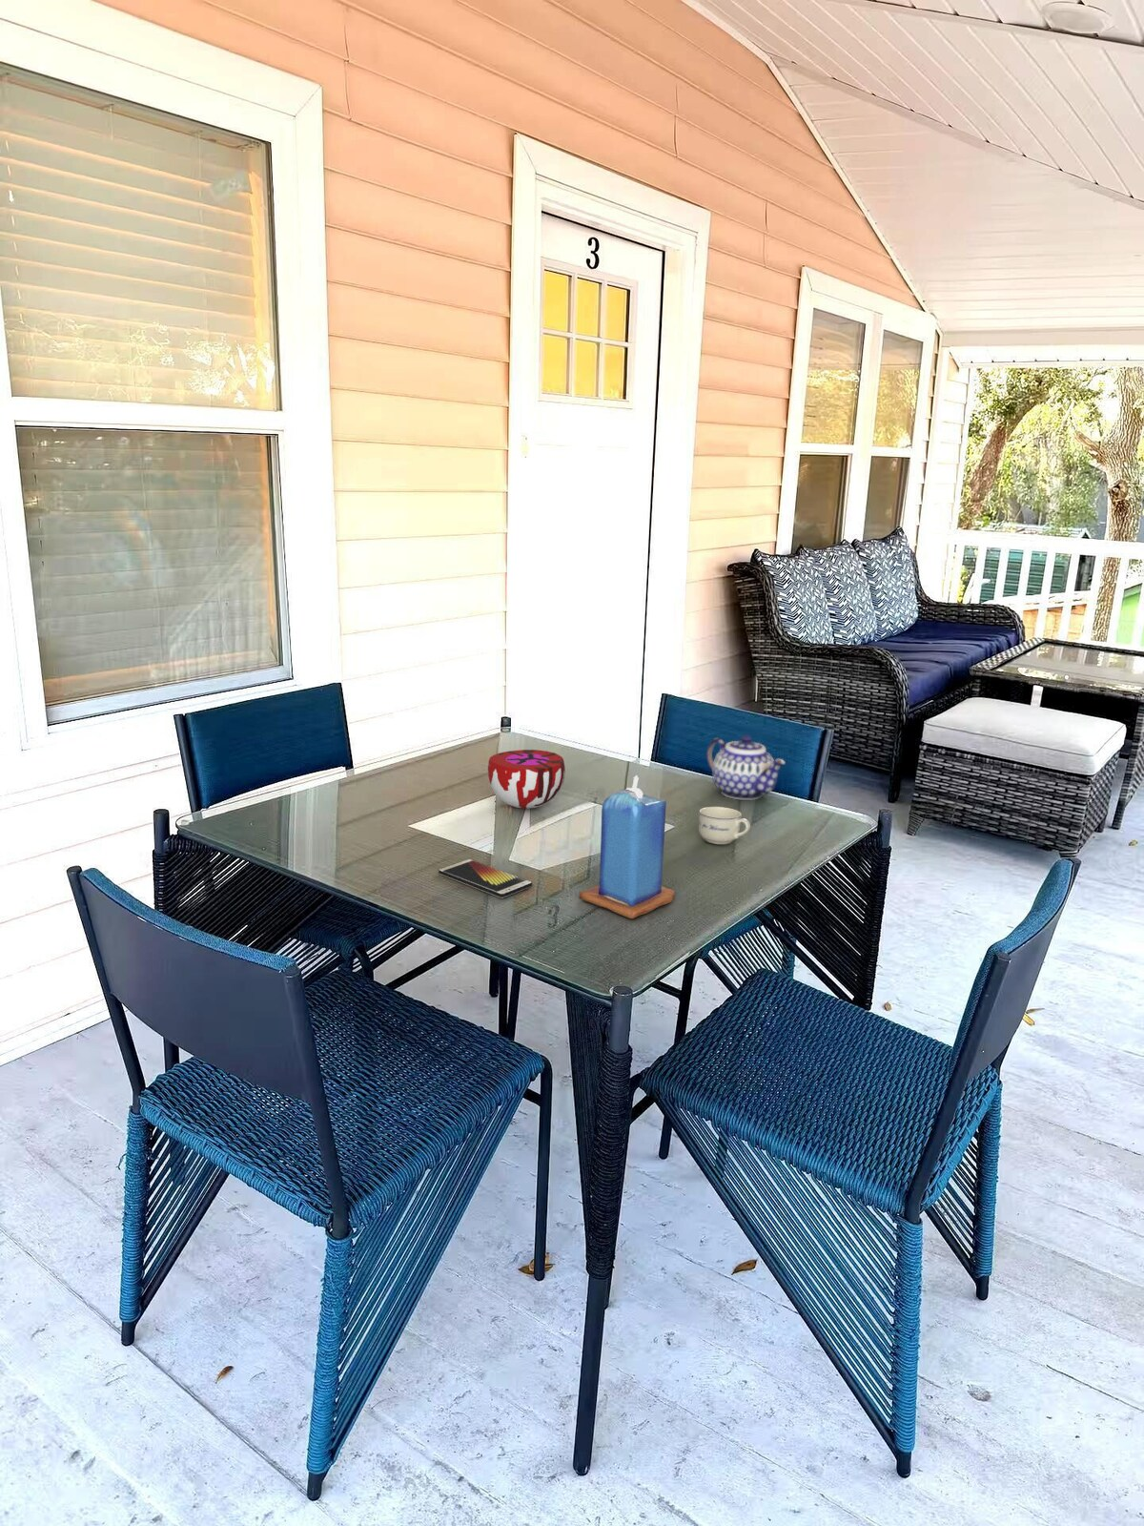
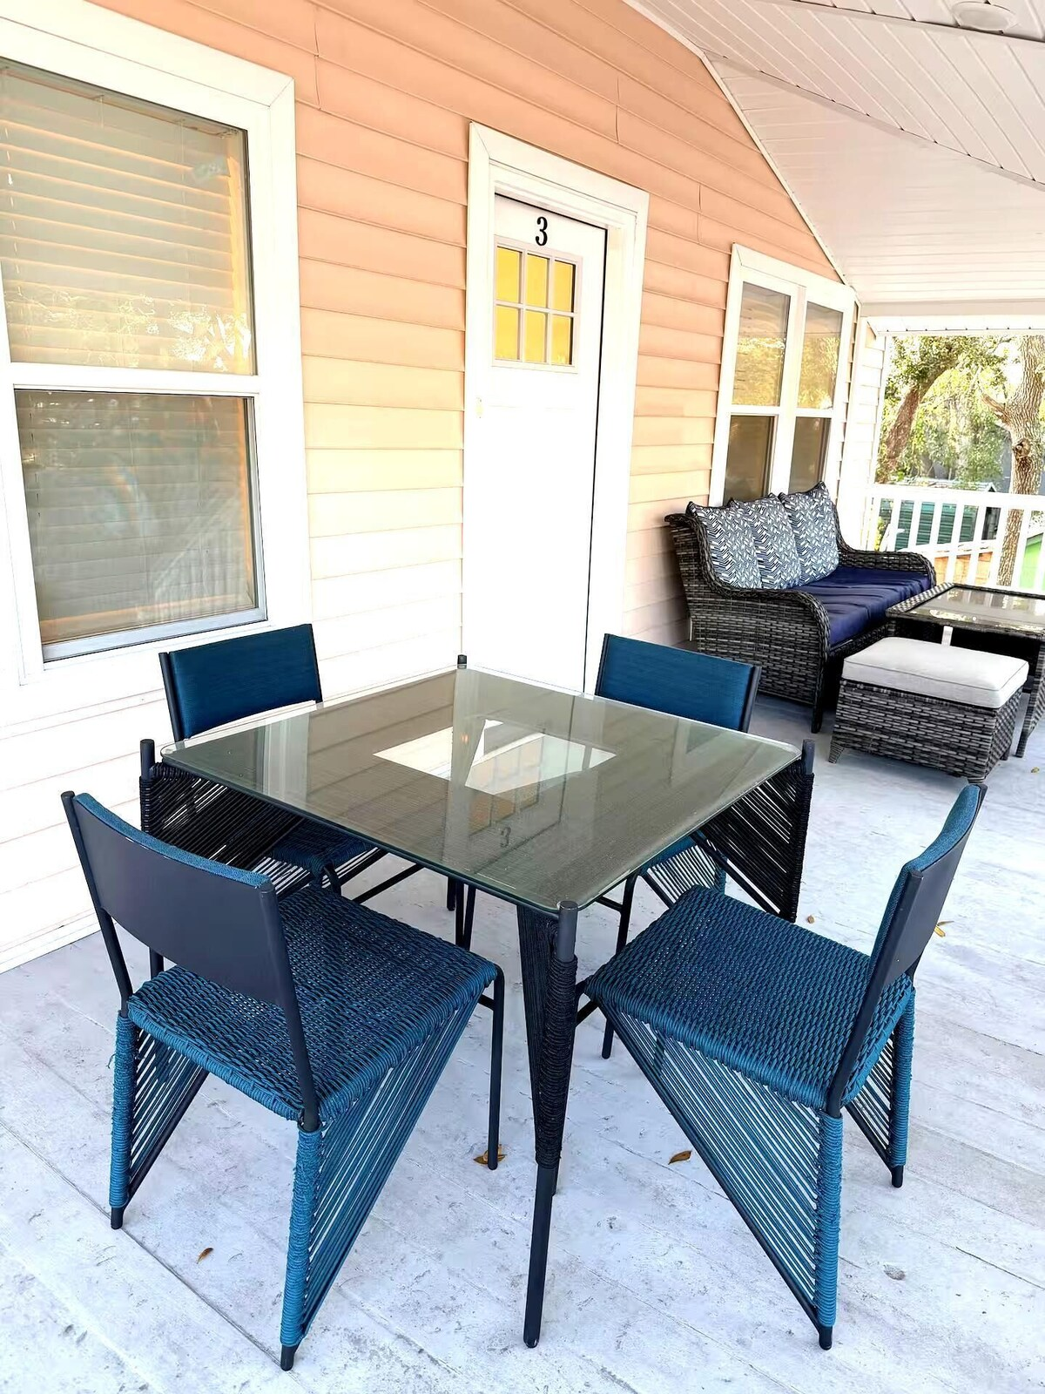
- decorative bowl (525, 782)
- smartphone (484, 877)
- candle (630, 840)
- cup (723, 827)
- teapot (744, 764)
